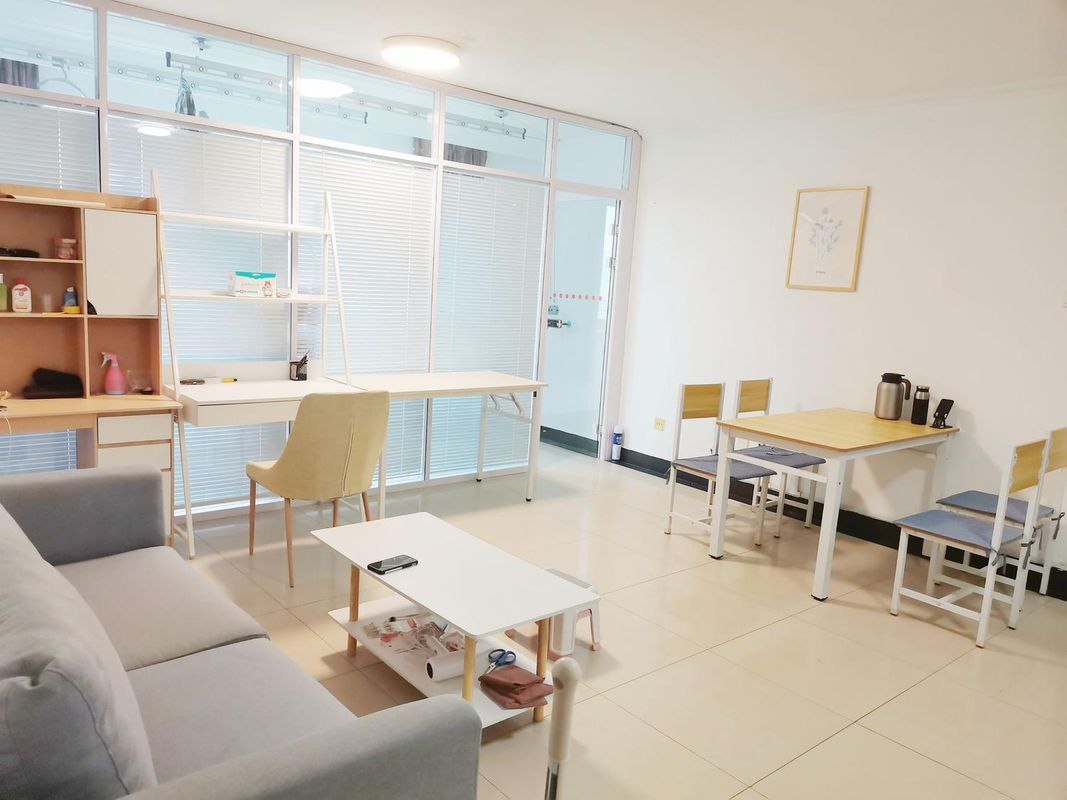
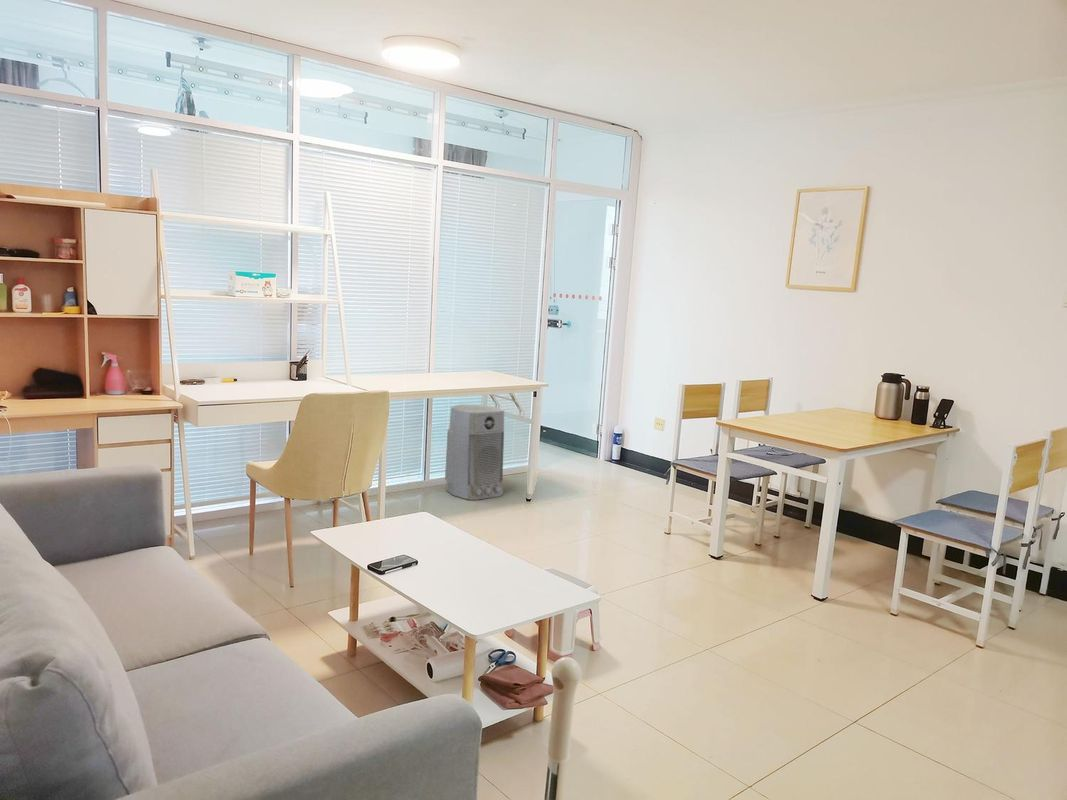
+ air purifier (474, 450)
